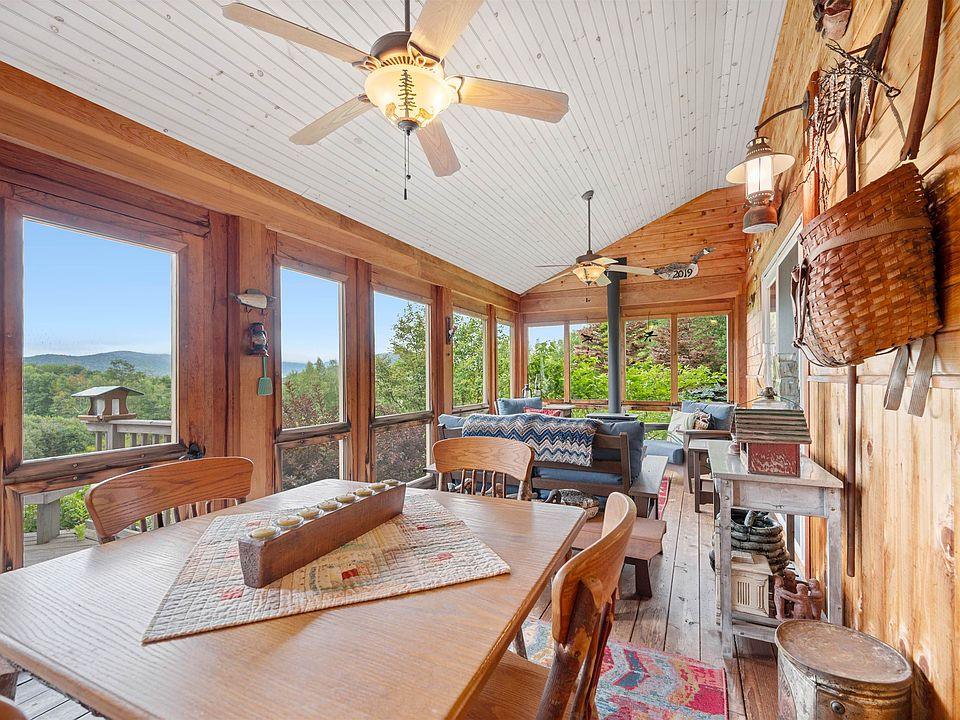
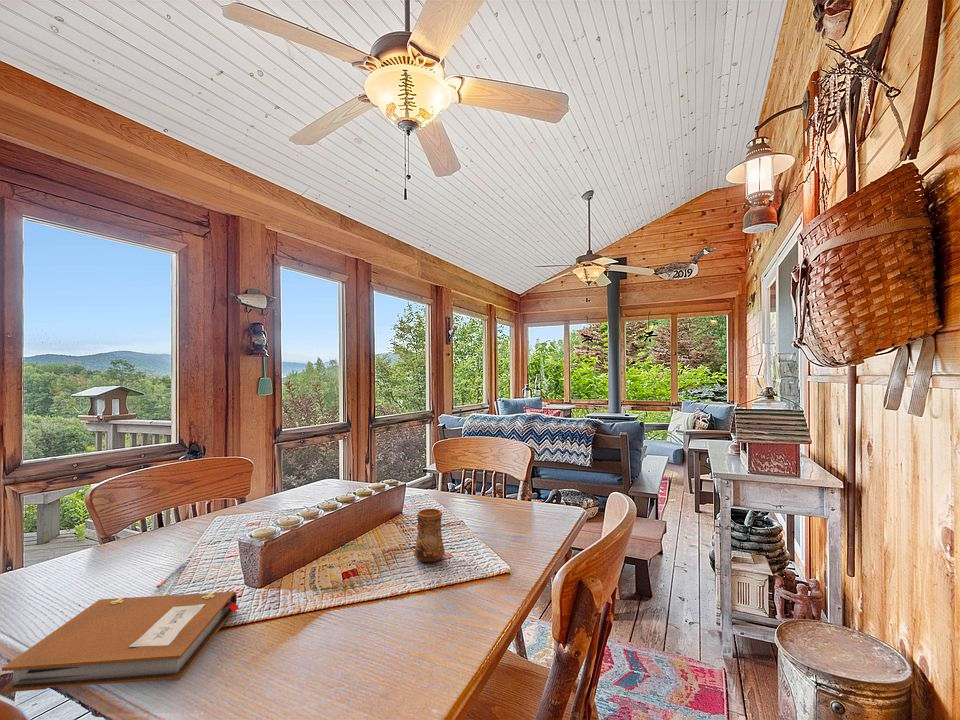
+ pen (172, 573)
+ notebook (141, 632)
+ cup (429, 535)
